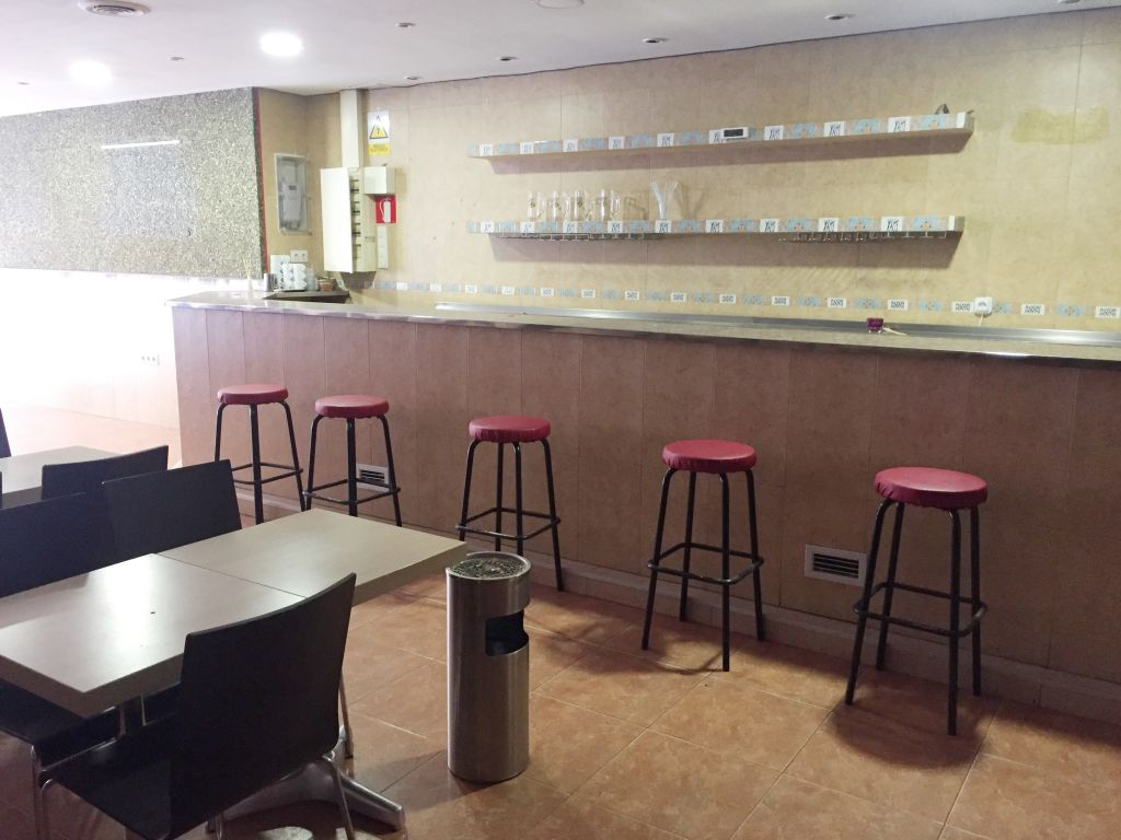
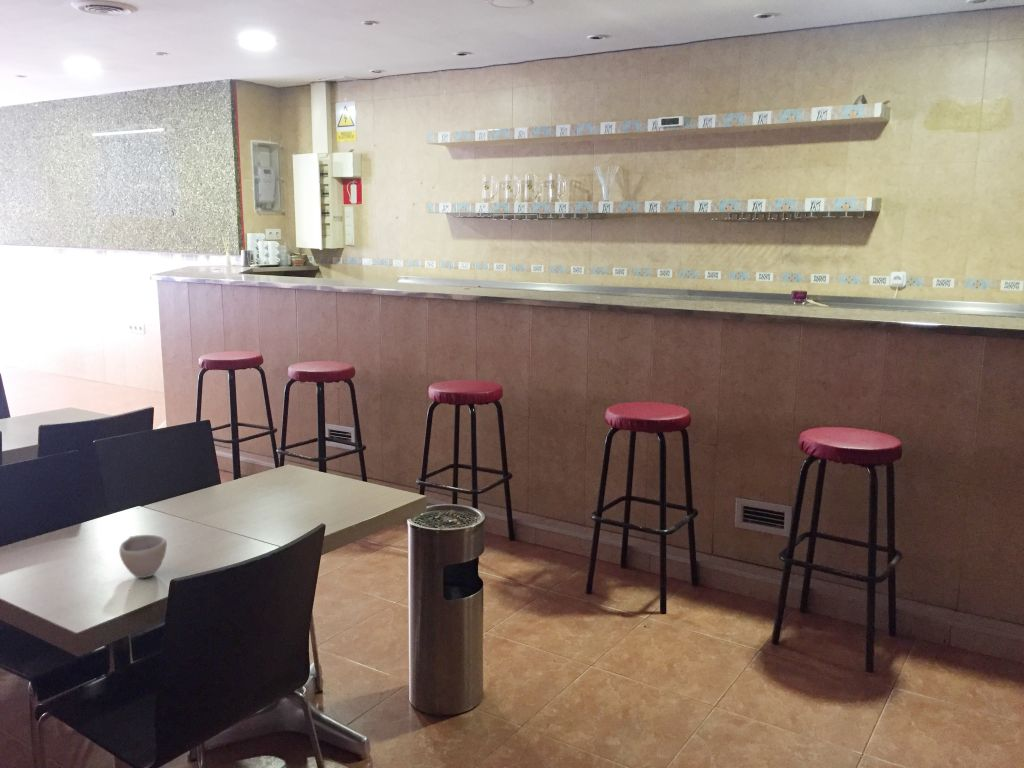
+ cup (140, 556)
